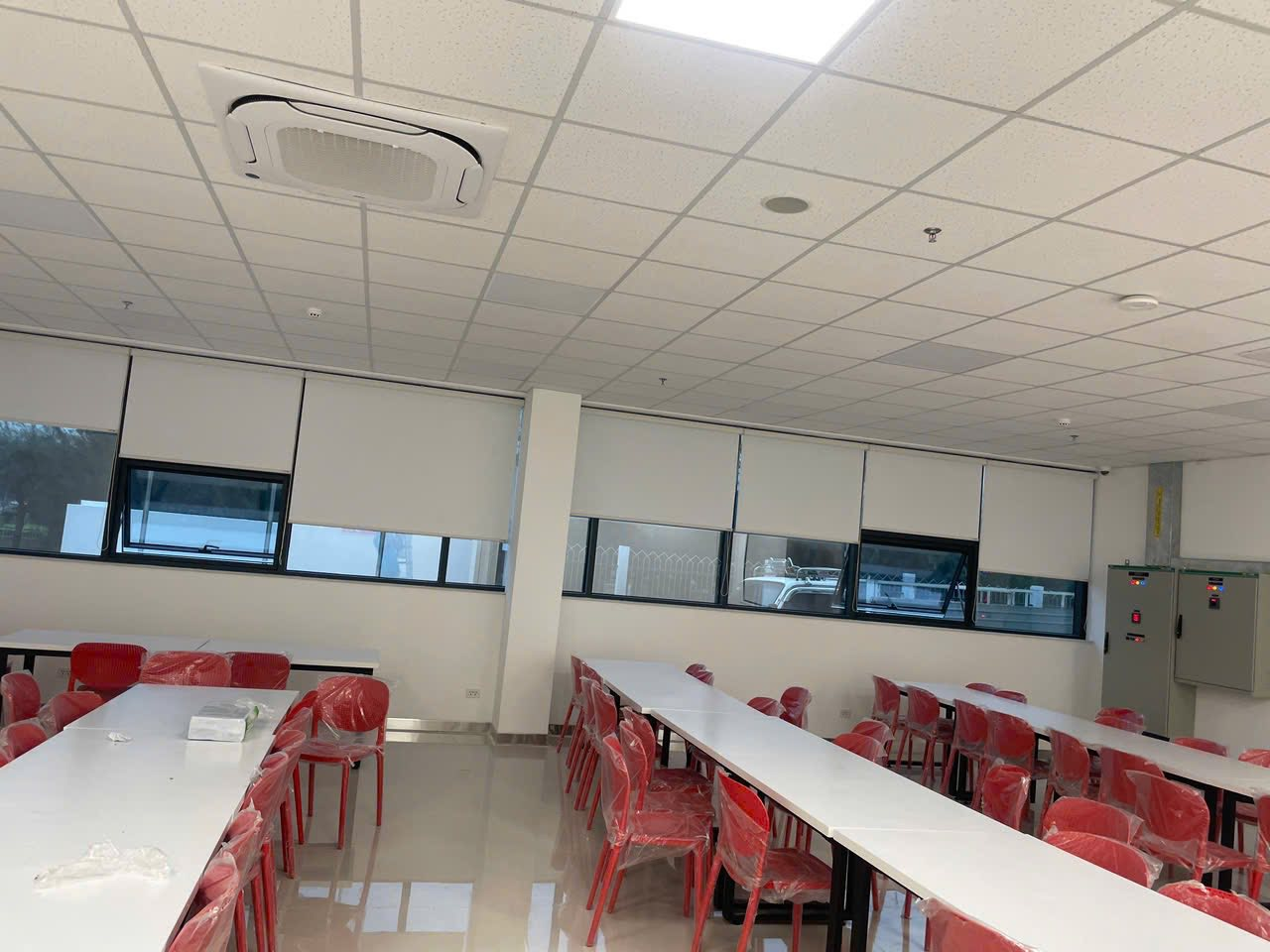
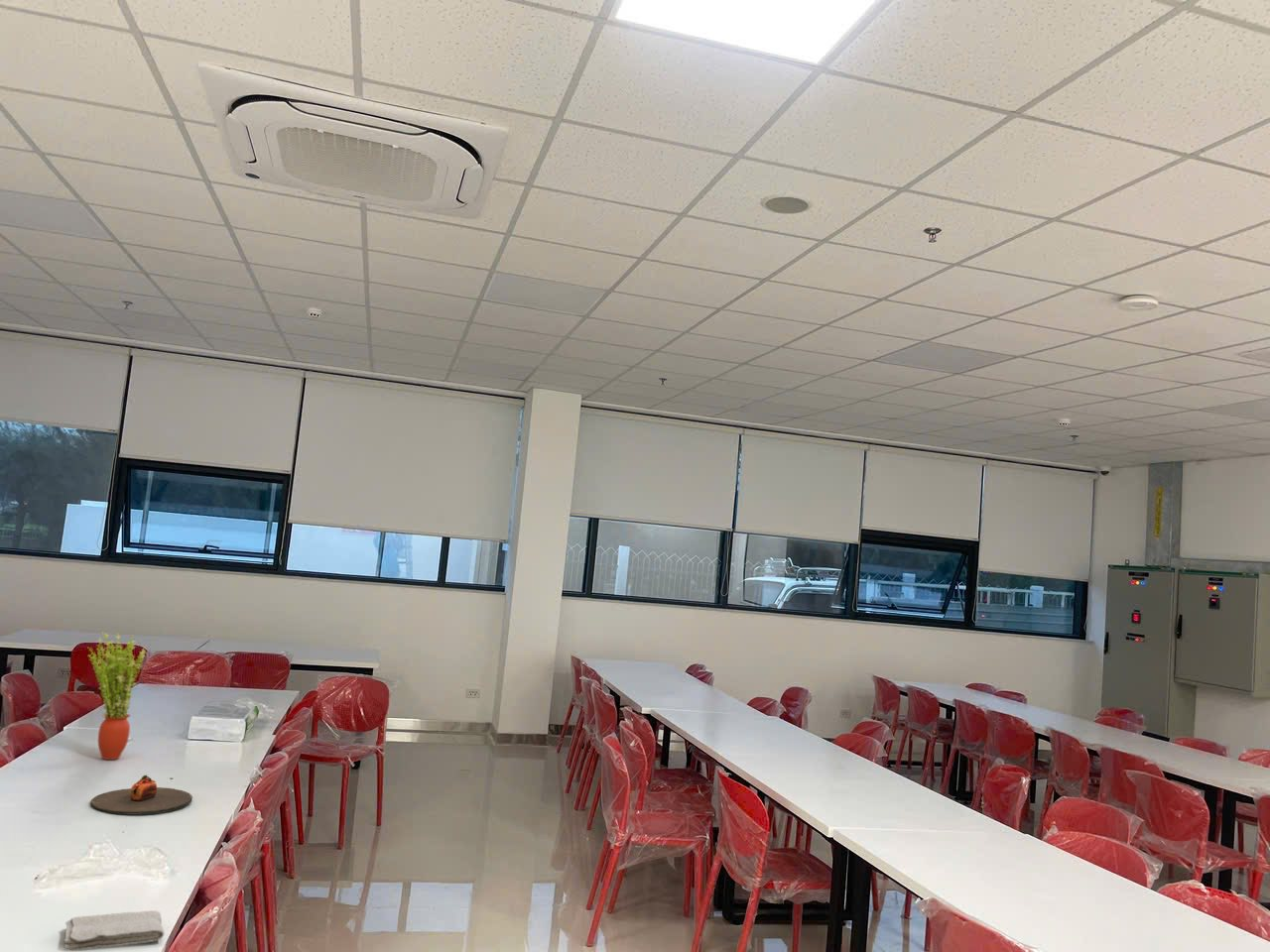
+ washcloth (114, 928)
+ plate (144, 788)
+ potted plant (111, 696)
